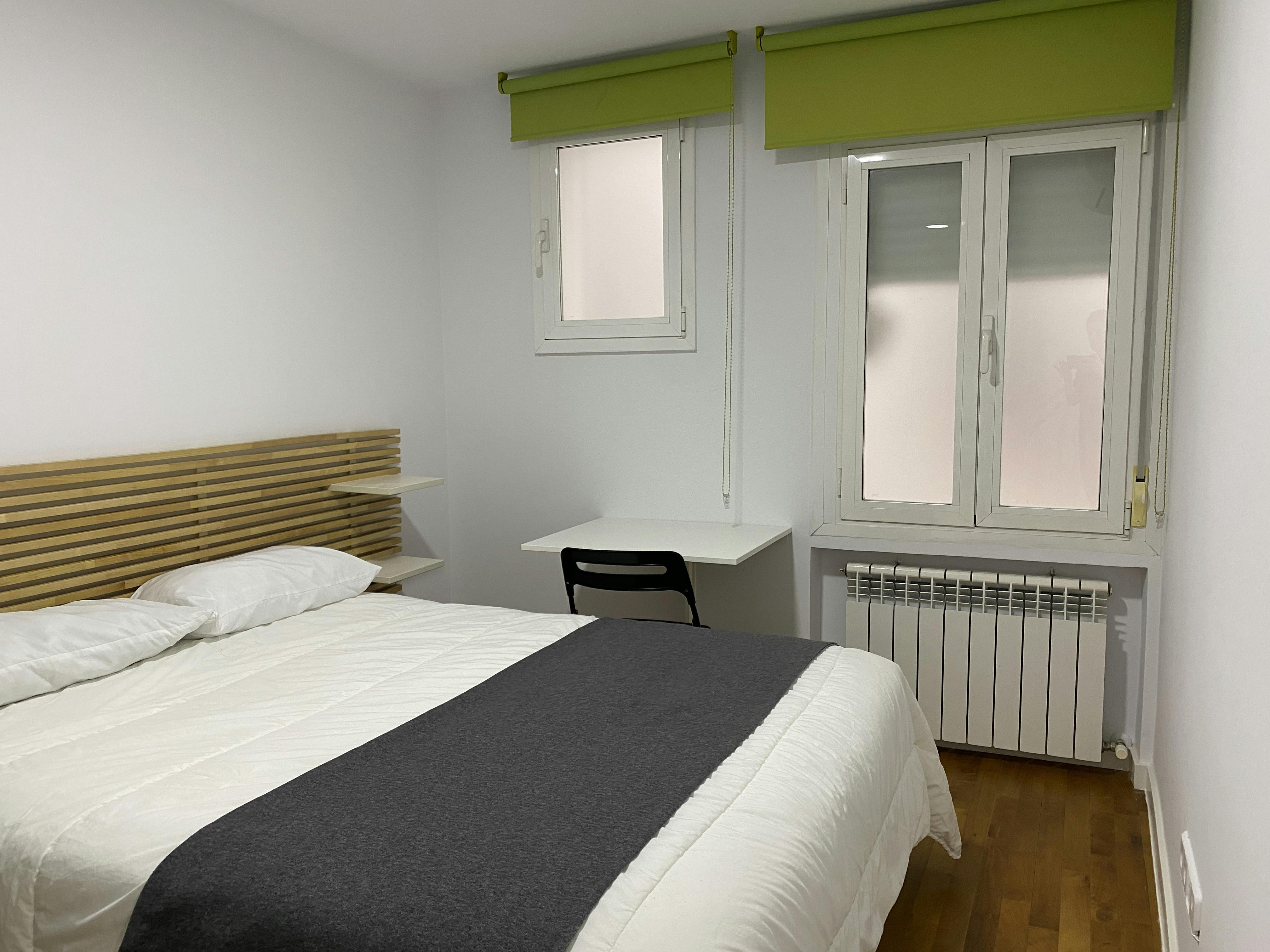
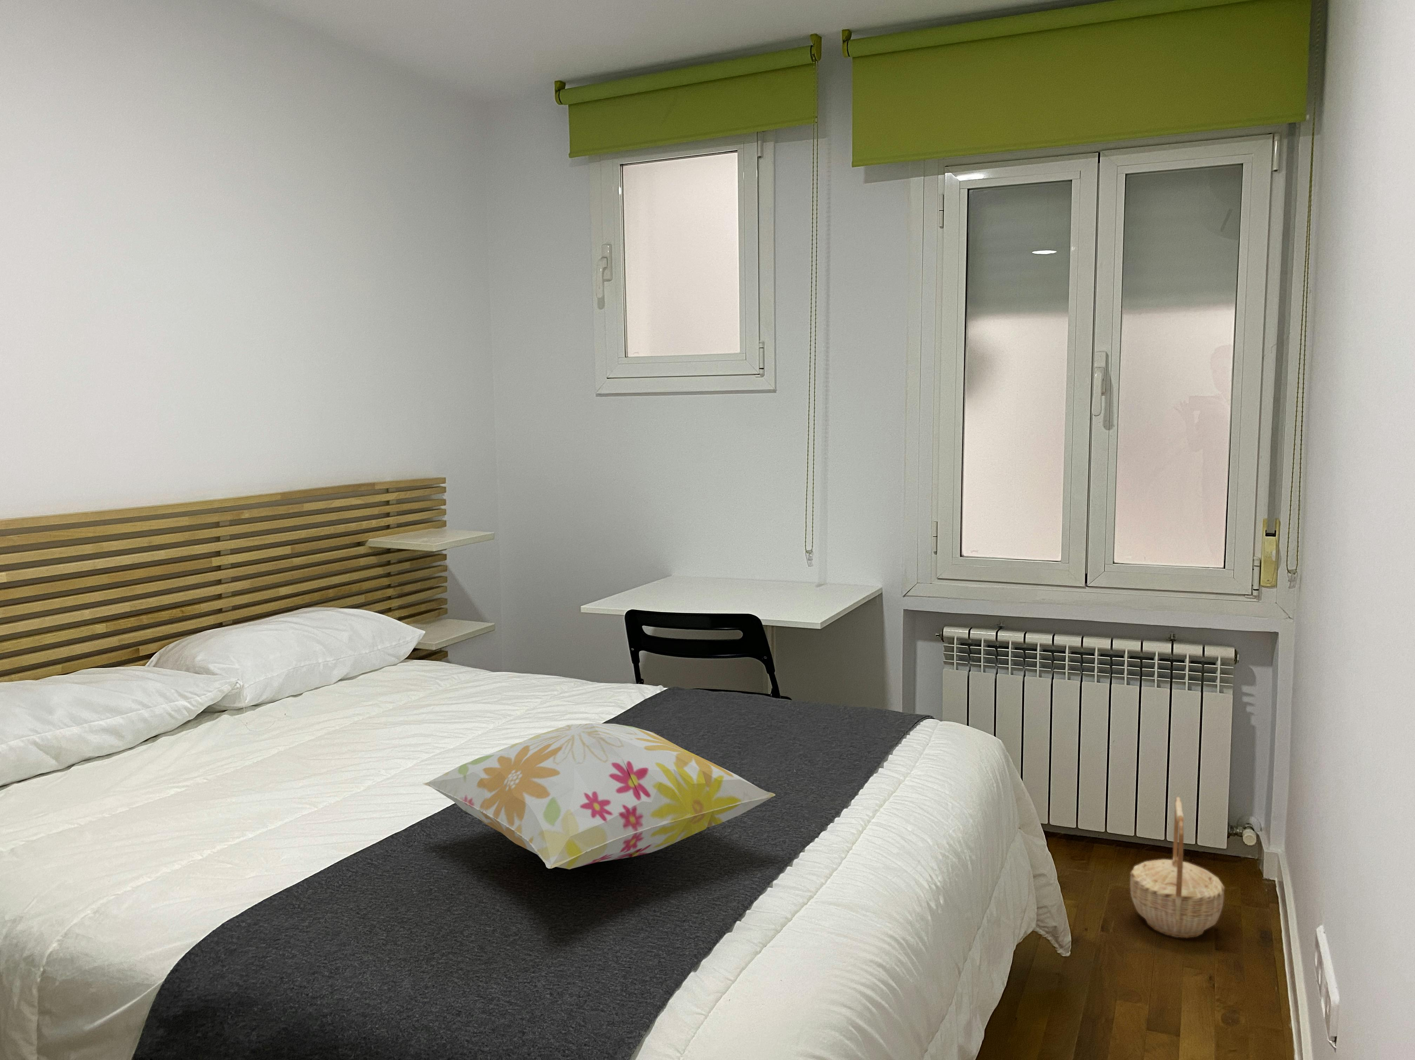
+ basket (1177, 865)
+ decorative pillow (594, 789)
